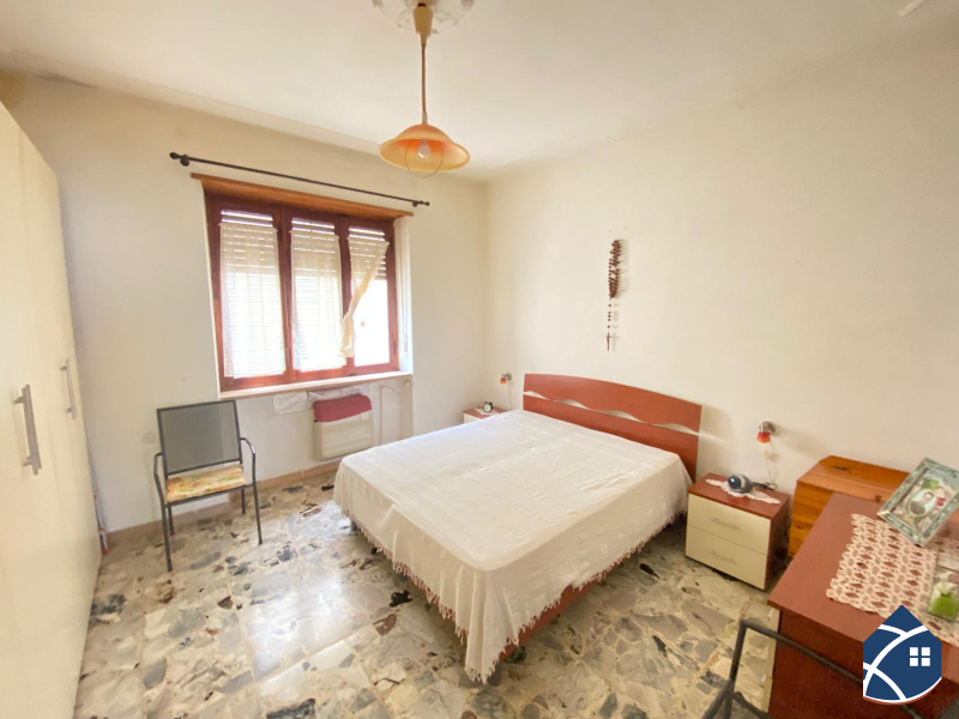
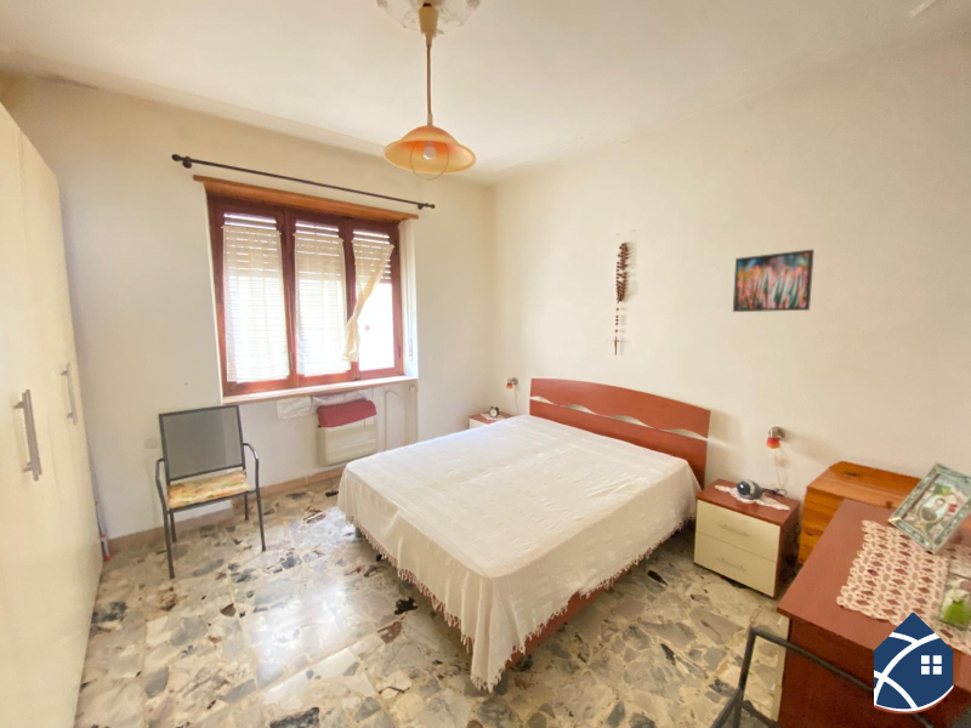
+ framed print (770, 283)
